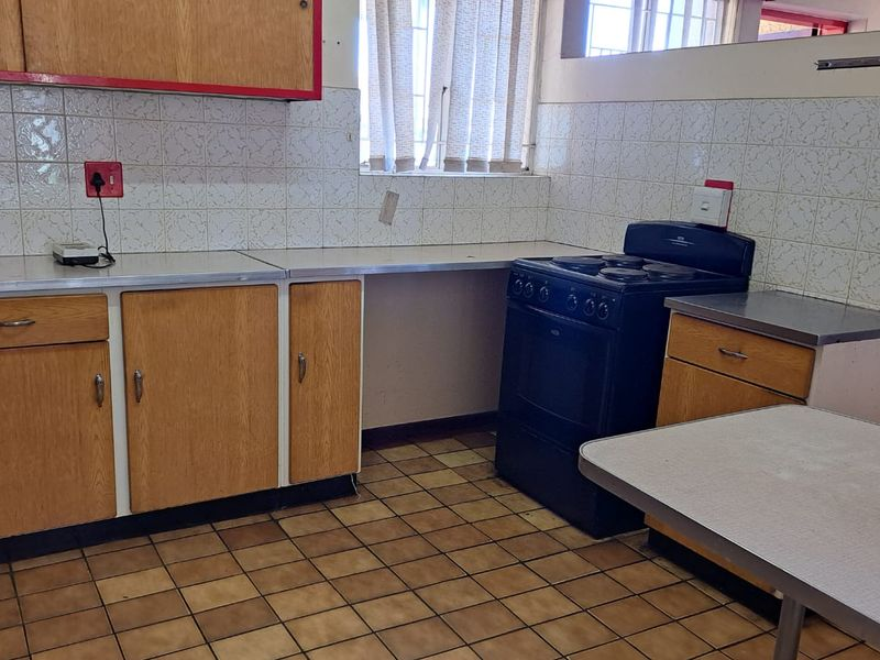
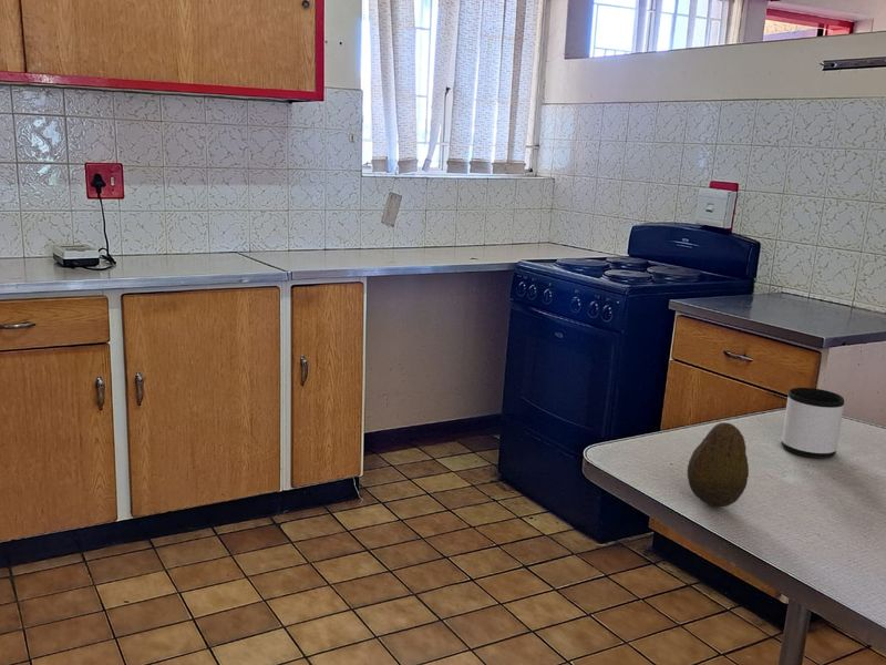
+ mug (811, 419)
+ fruit (719, 463)
